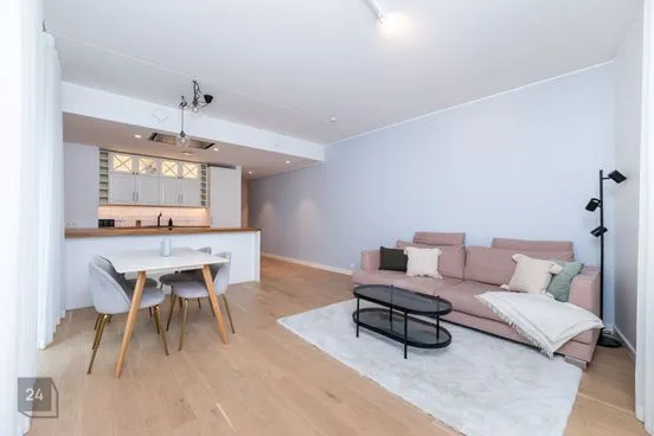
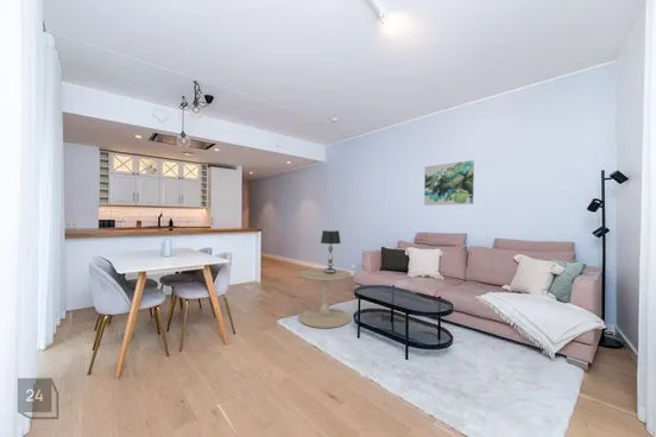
+ wall art (447, 184)
+ side table (324, 294)
+ table lamp (330, 251)
